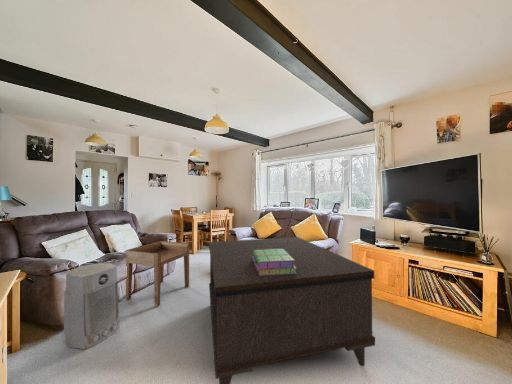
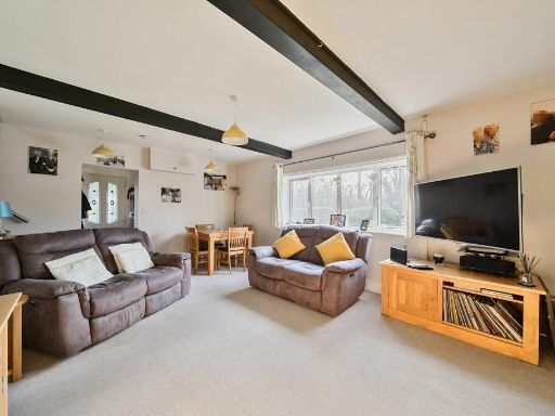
- side table (159, 269)
- air purifier (91, 301)
- coffee table (272, 290)
- stack of books (272, 260)
